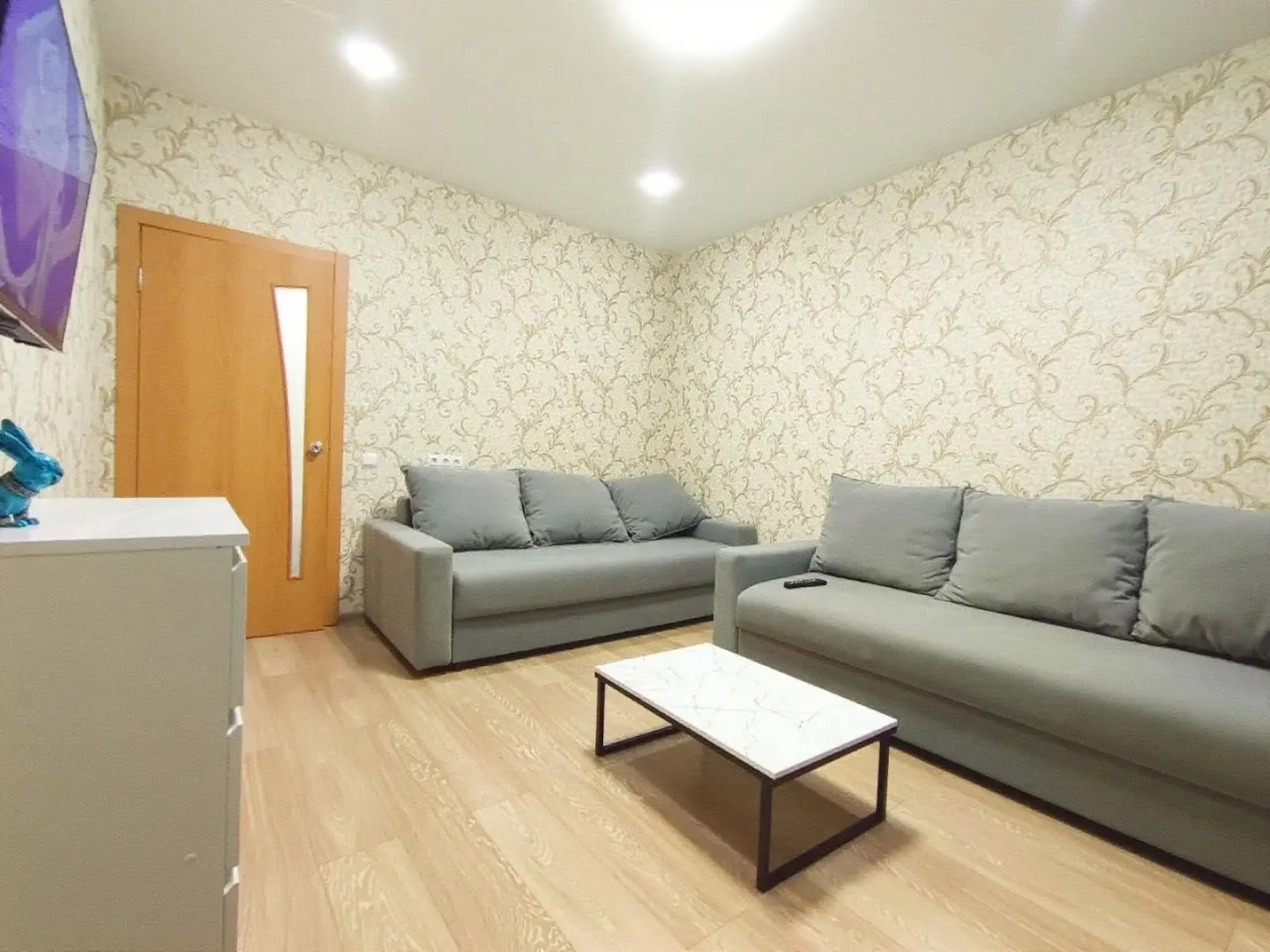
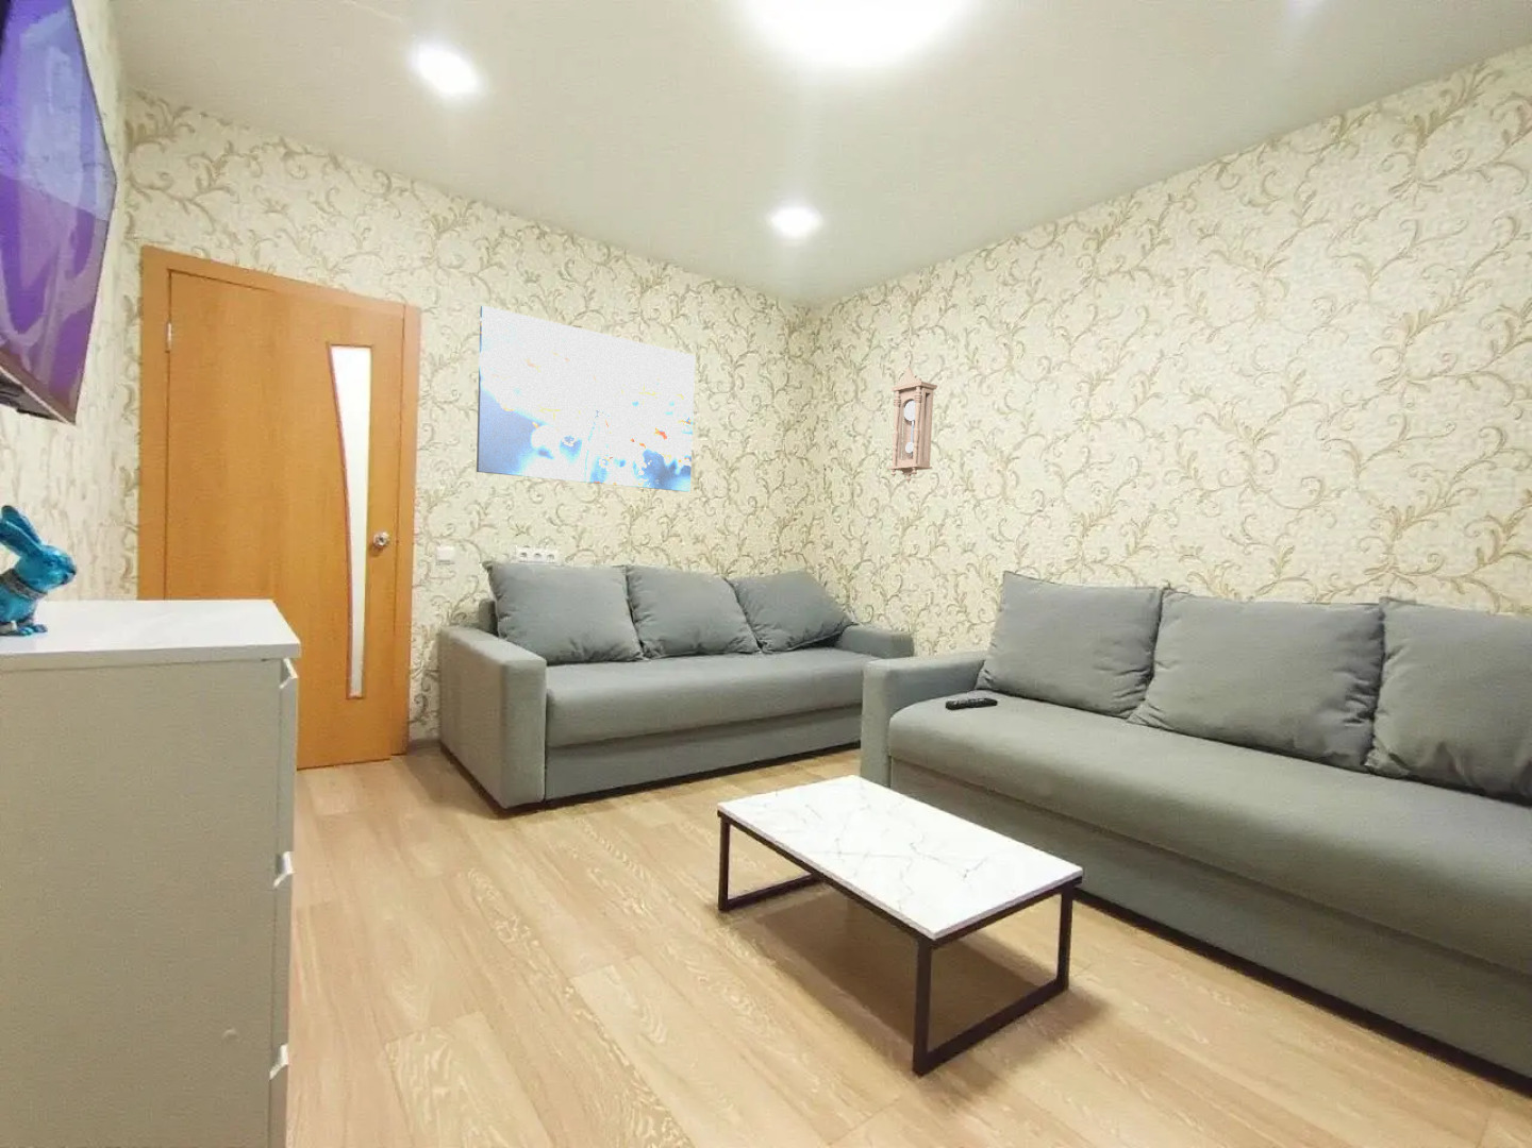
+ wall art (595, 408)
+ pendulum clock (912, 426)
